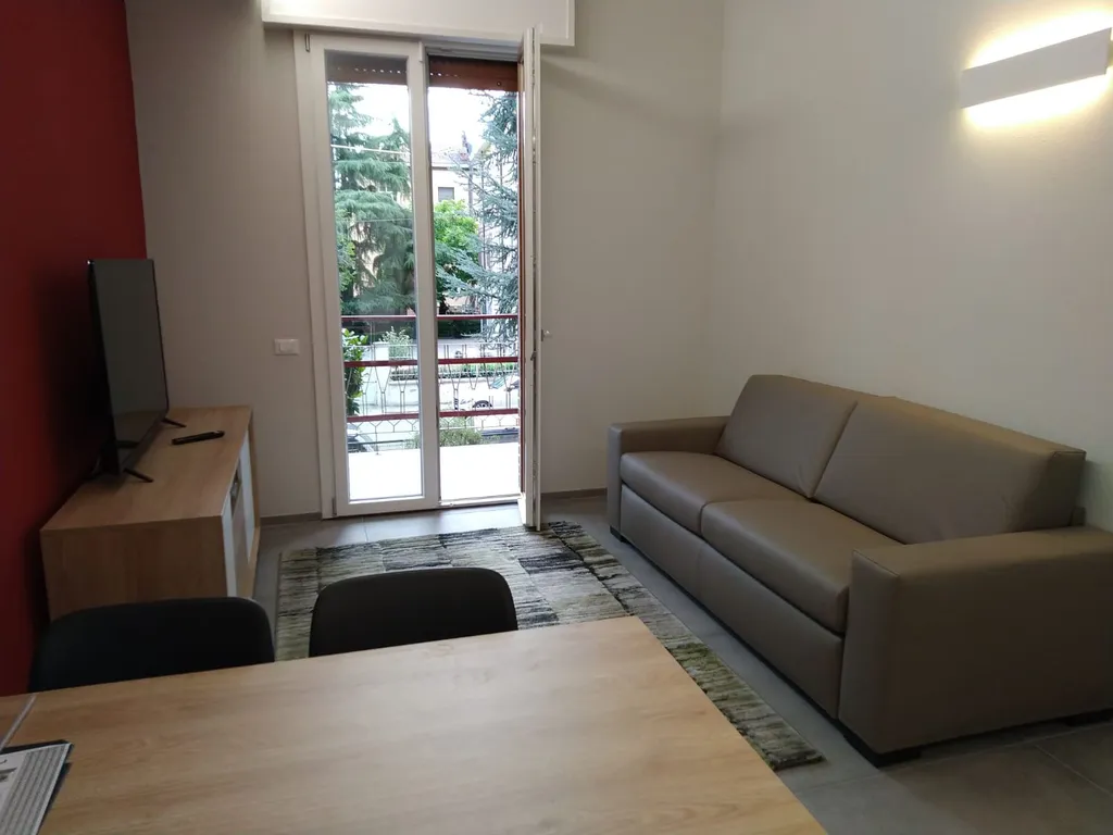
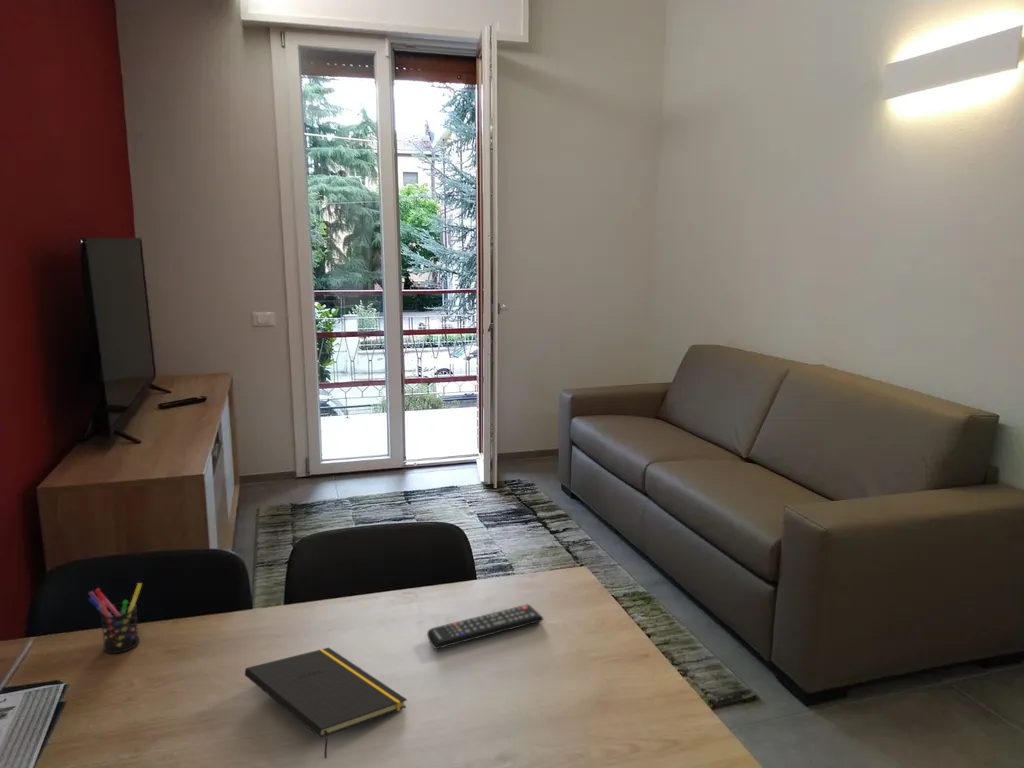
+ notepad (324, 687)
+ pen holder (118, 616)
+ remote control (486, 626)
